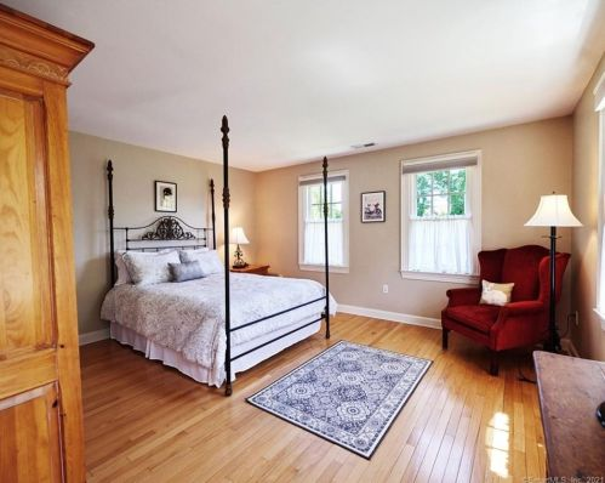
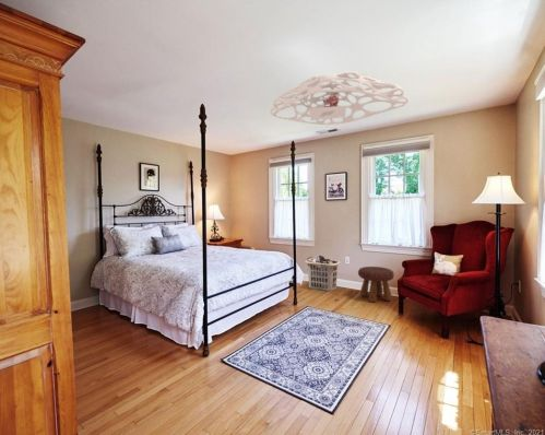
+ footstool (375, 283)
+ ceiling light (334, 94)
+ clothes hamper (322, 271)
